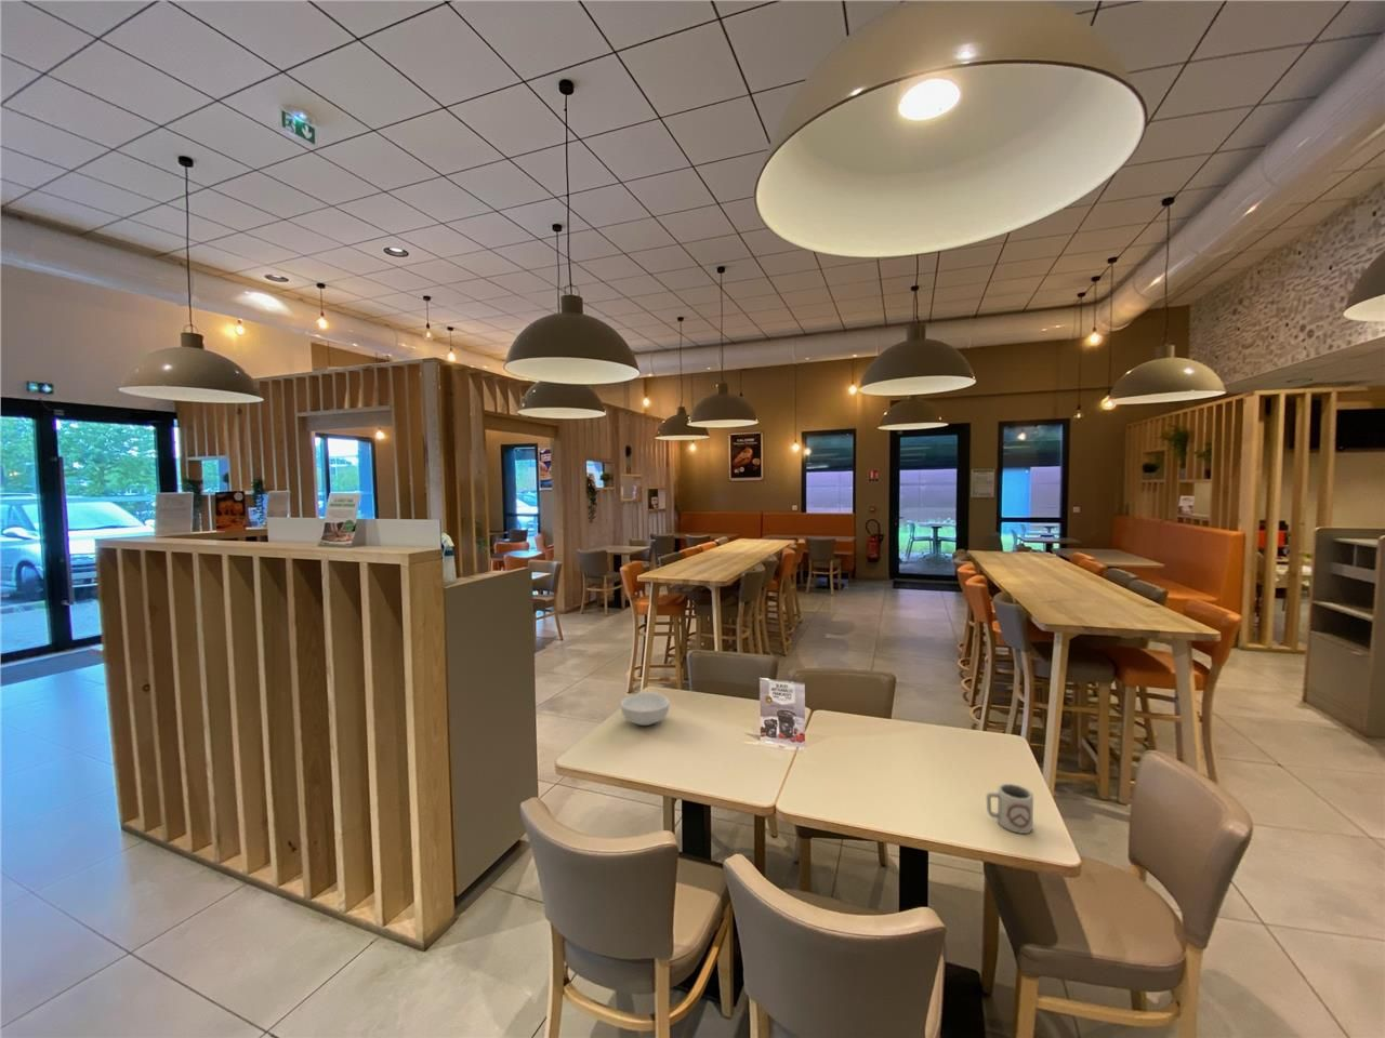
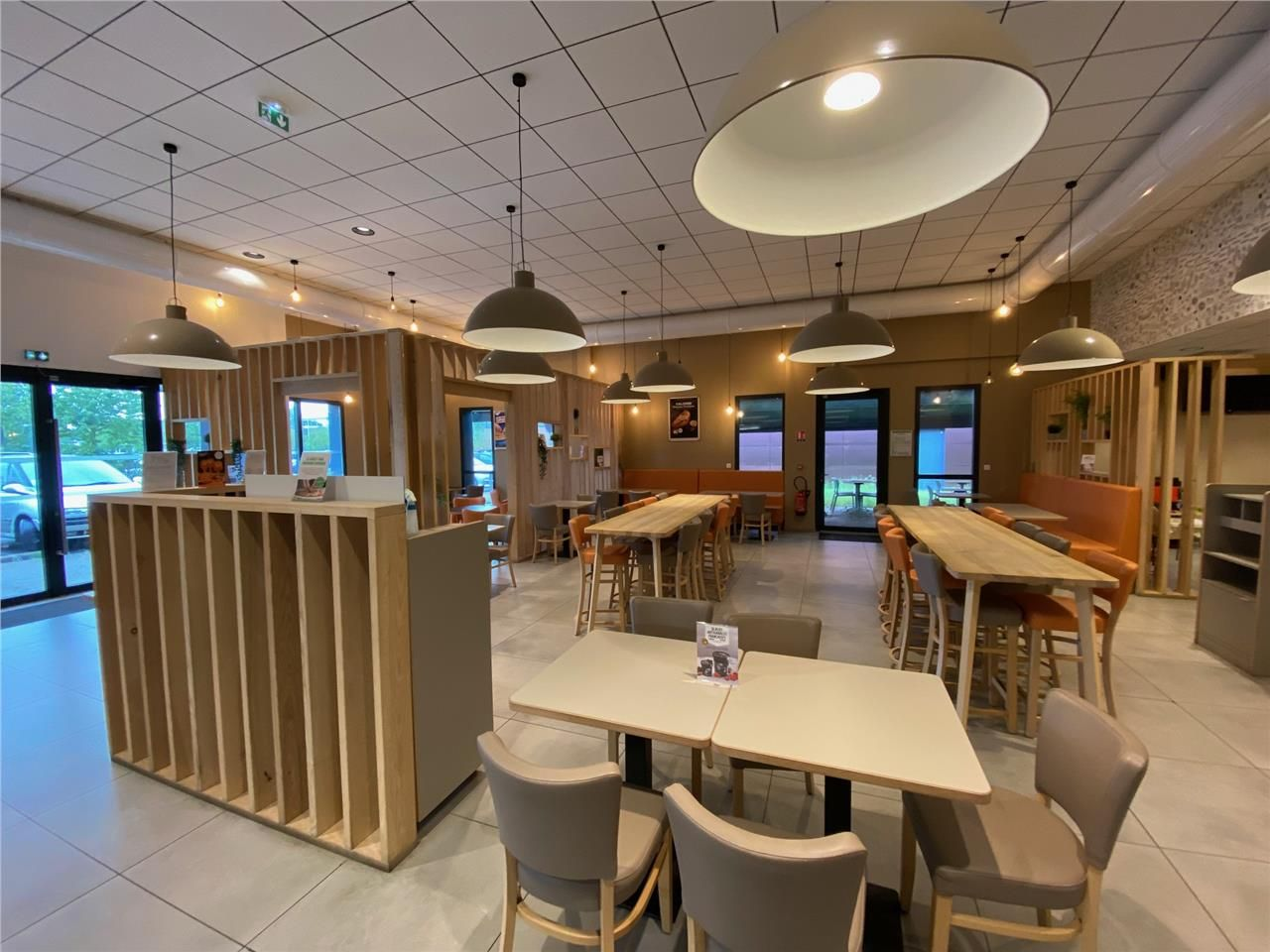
- cereal bowl (645, 711)
- cup (1009, 807)
